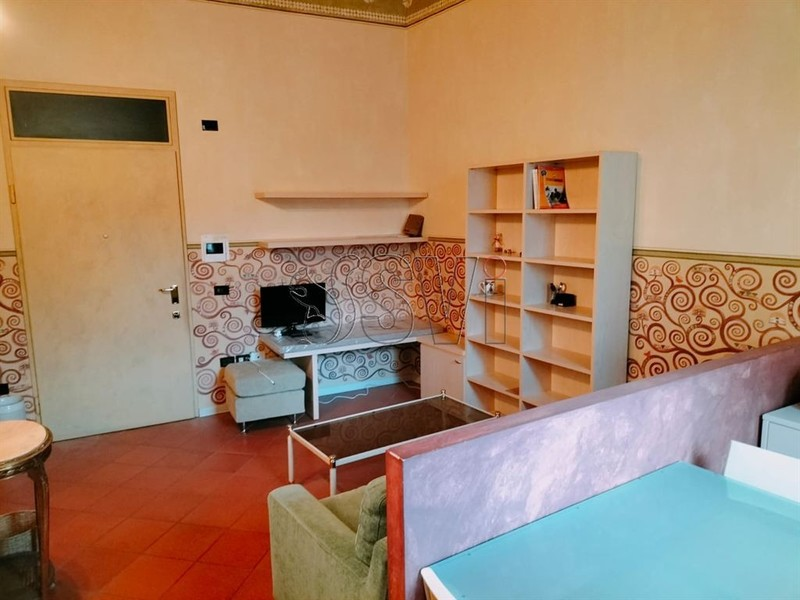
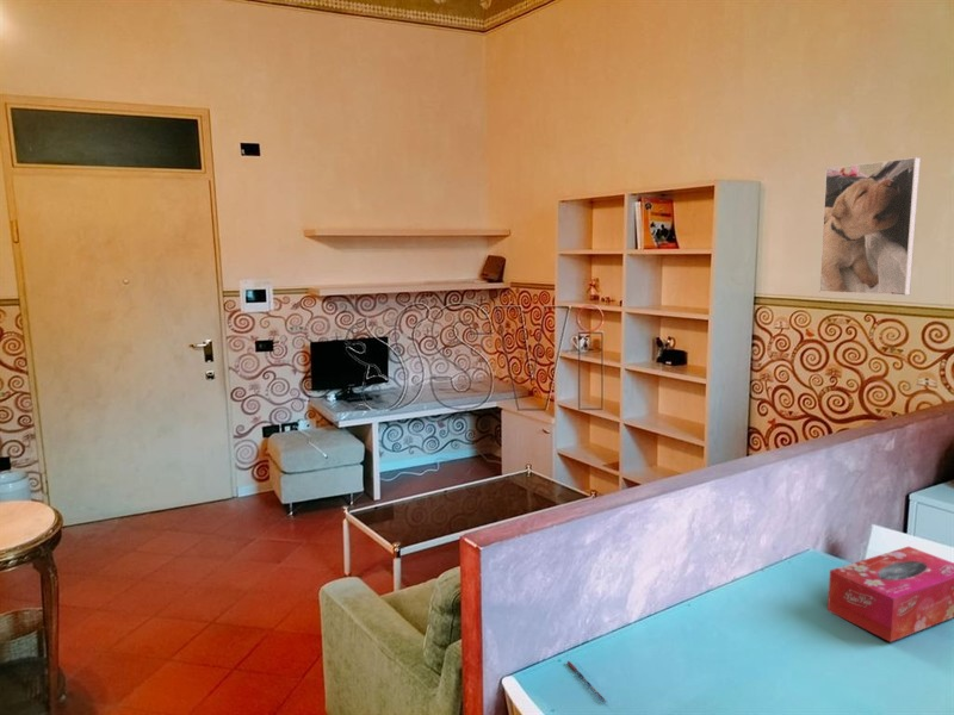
+ tissue box (899, 590)
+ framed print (866, 229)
+ pen (586, 680)
